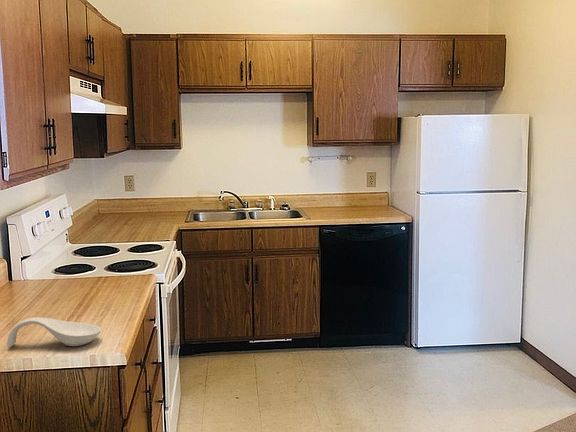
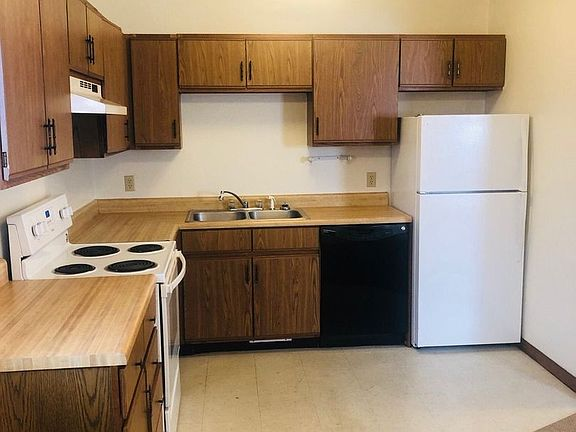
- spoon rest (54, 331)
